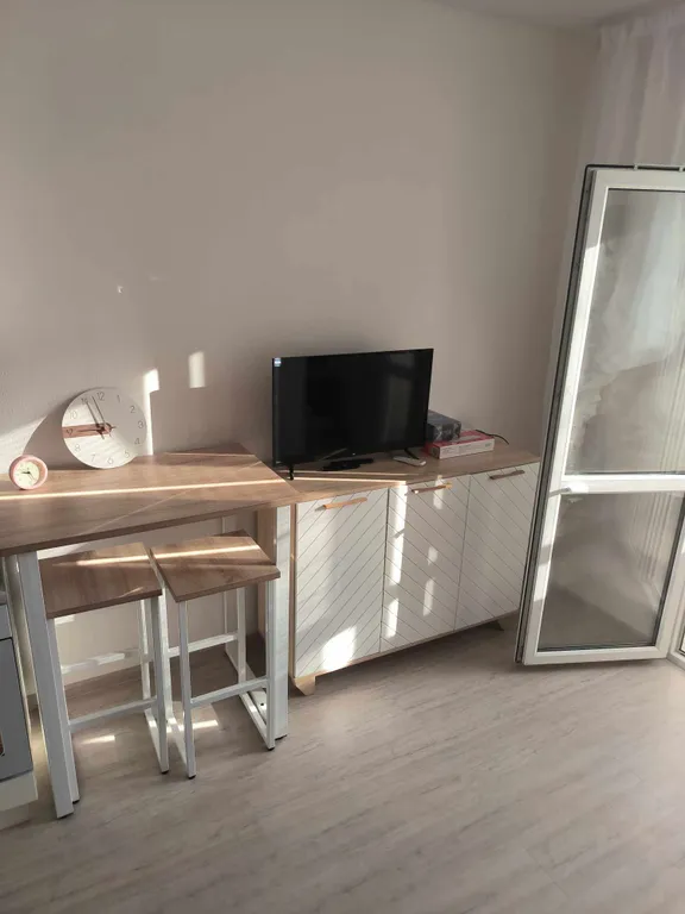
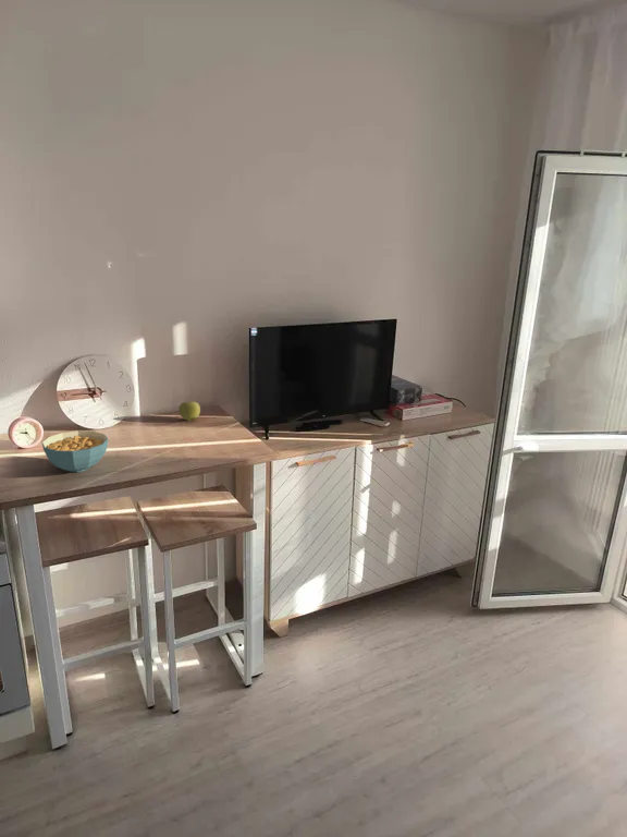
+ cereal bowl (76, 454)
+ apple (189, 410)
